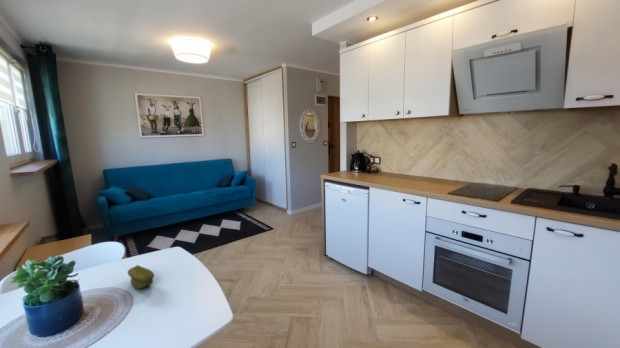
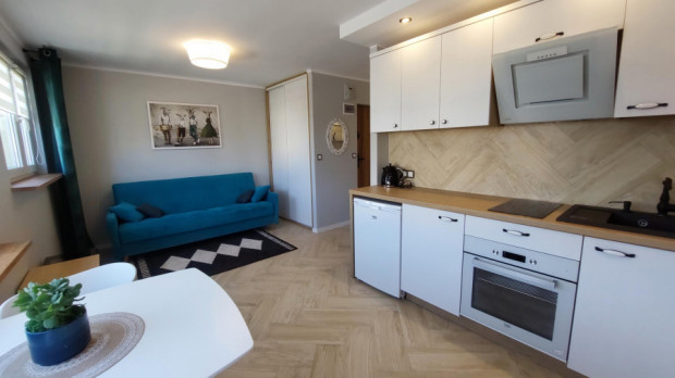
- fruit (141, 275)
